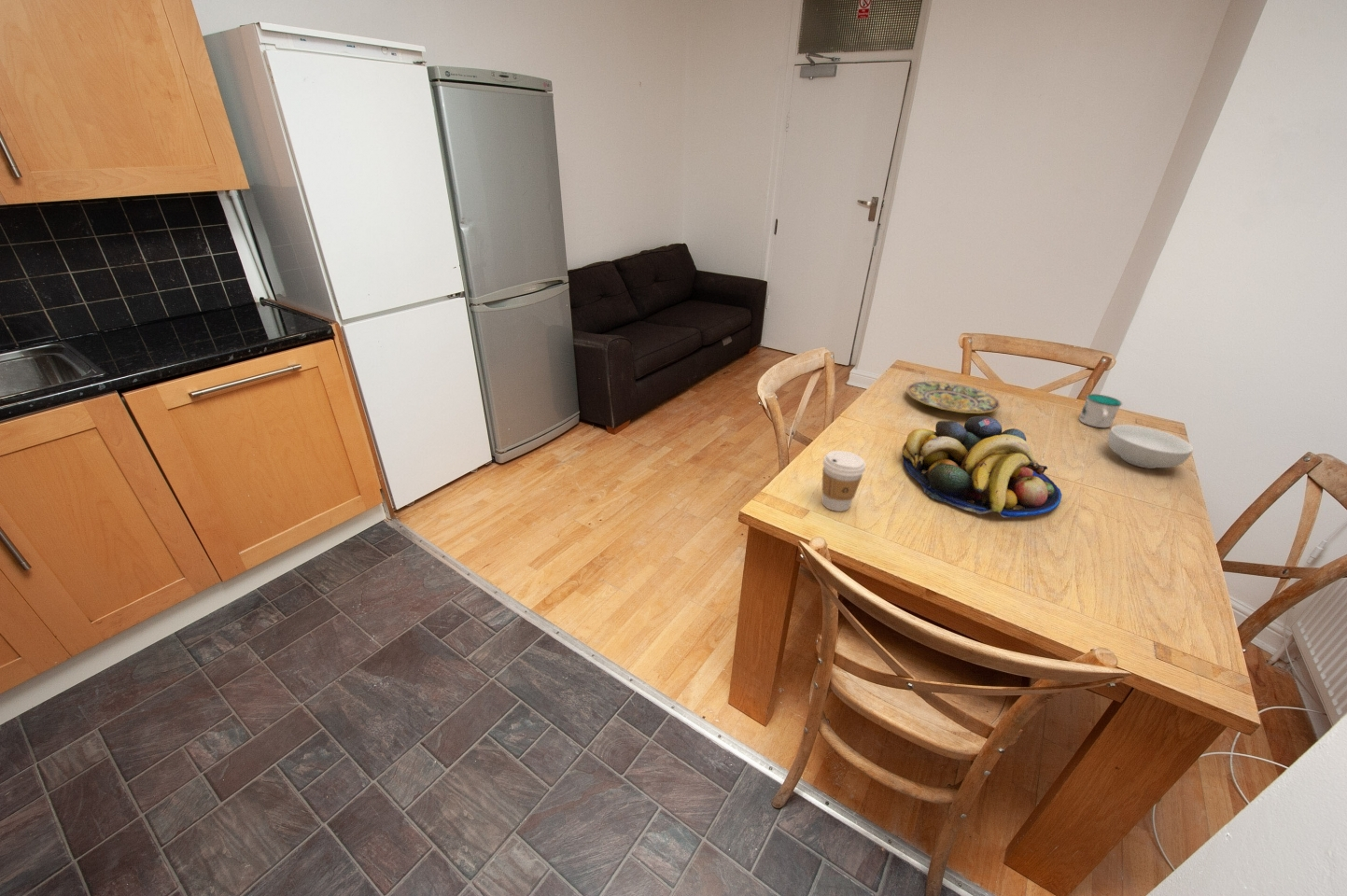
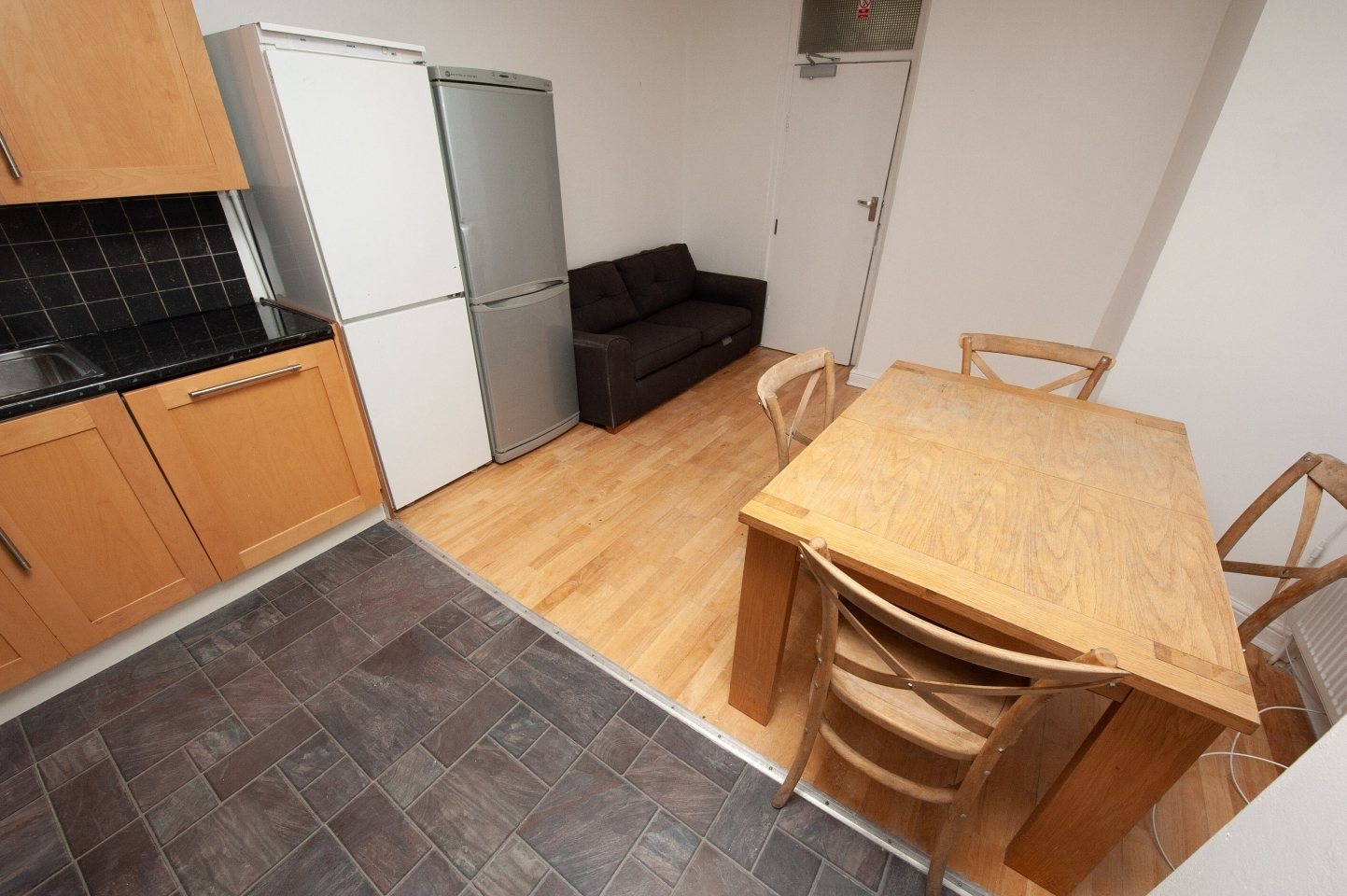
- fruit bowl (985, 455)
- mug (1100, 412)
- coffee cup (840, 481)
- cereal bowl (1144, 449)
- plate (950, 399)
